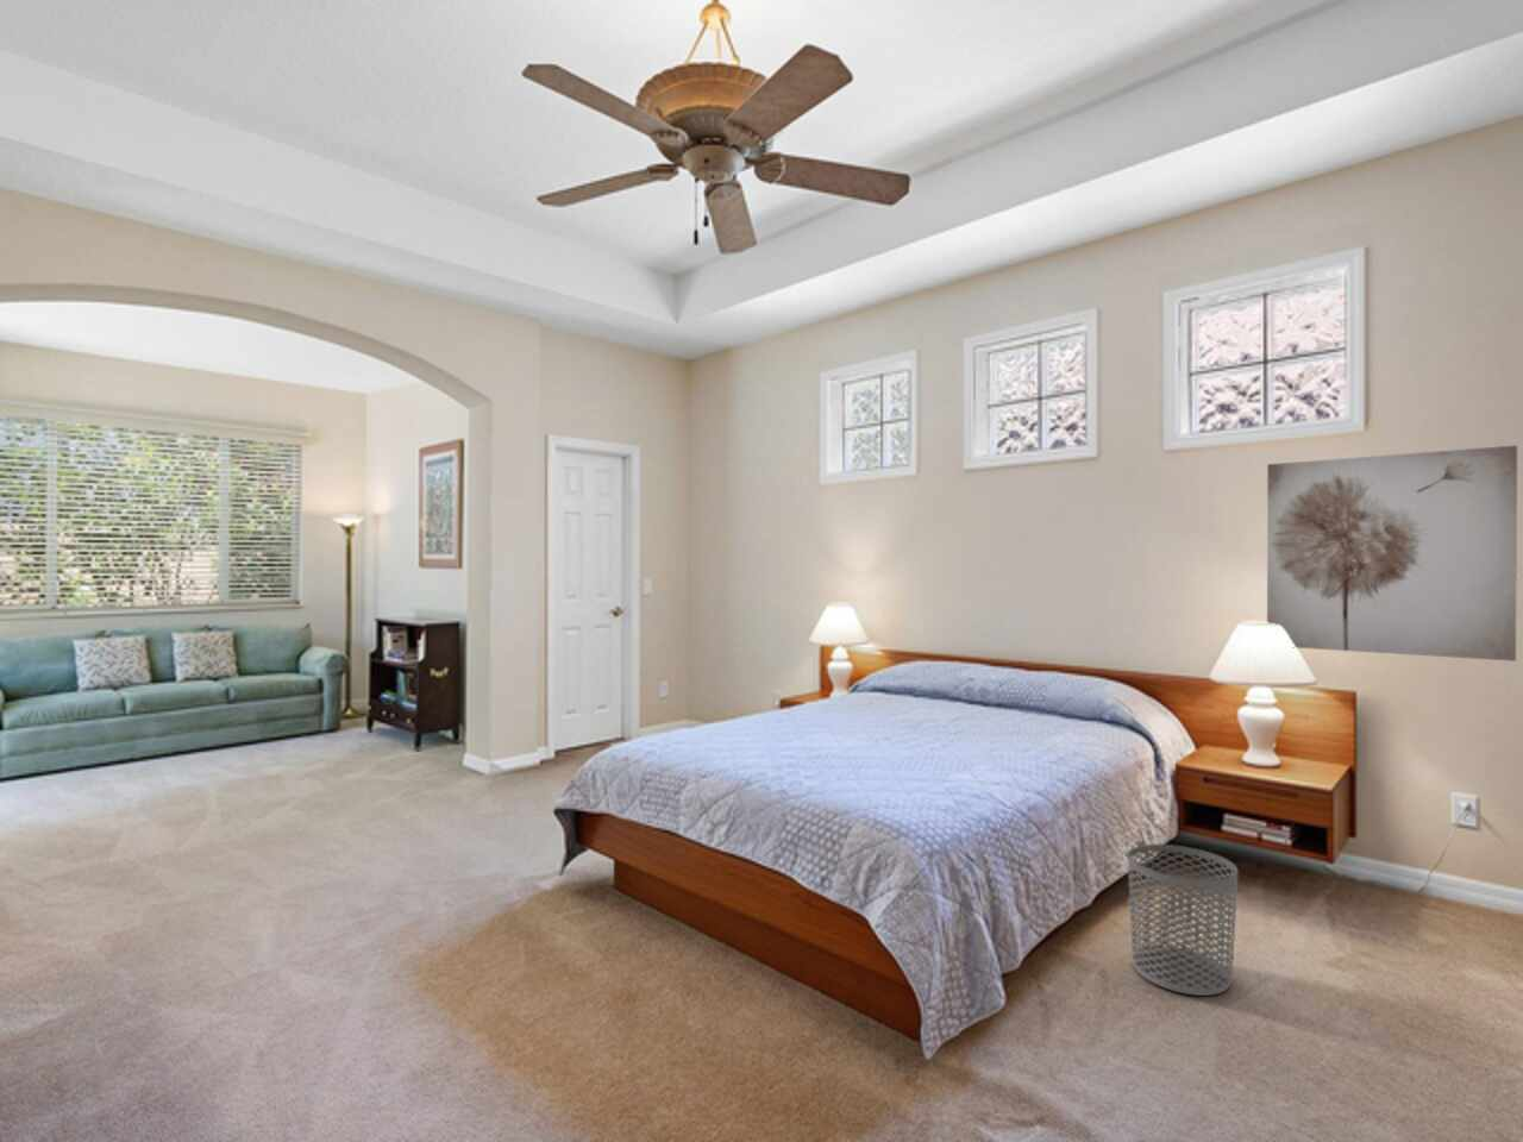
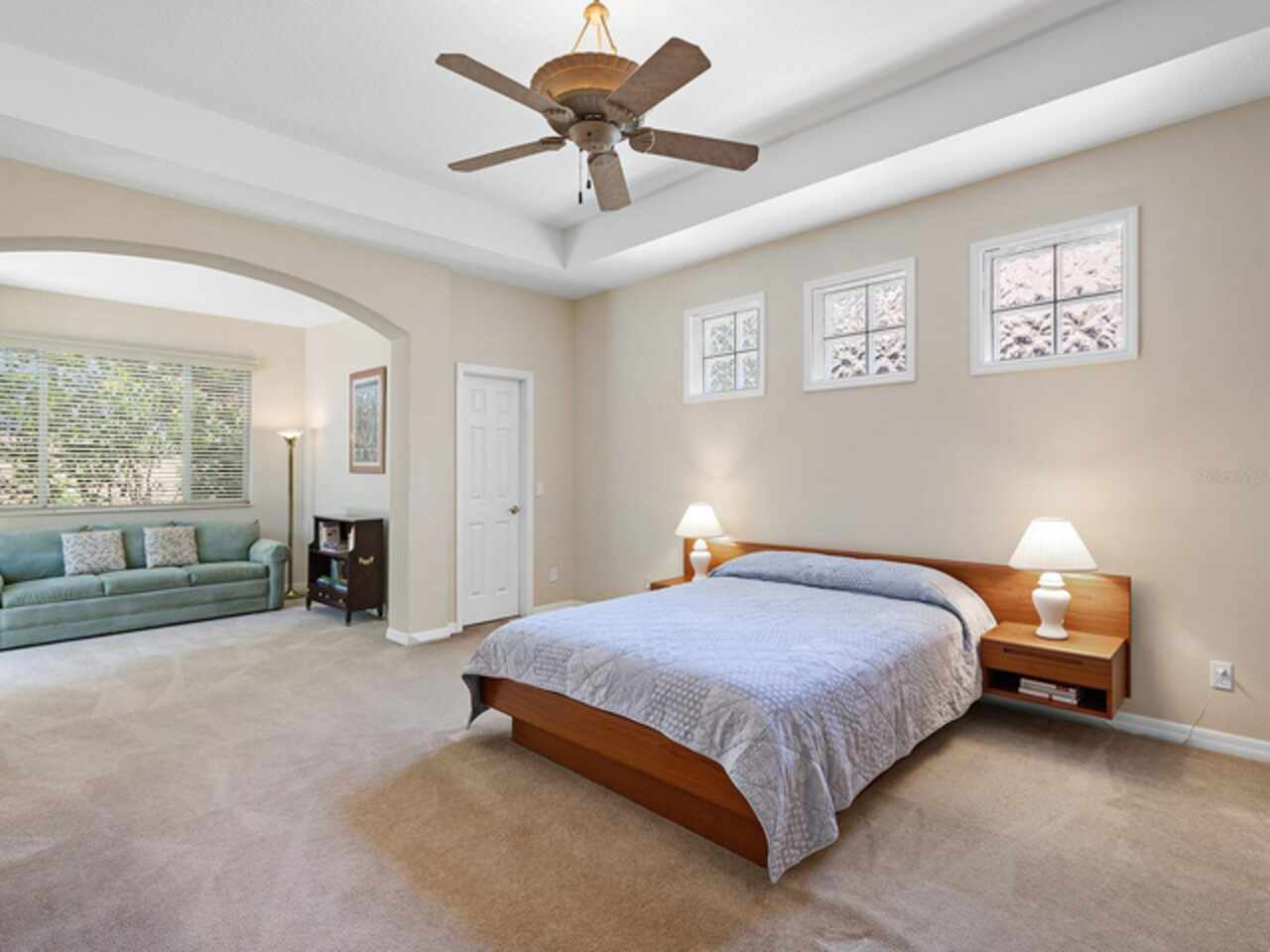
- waste bin (1181, 918)
- wall art (1381, 554)
